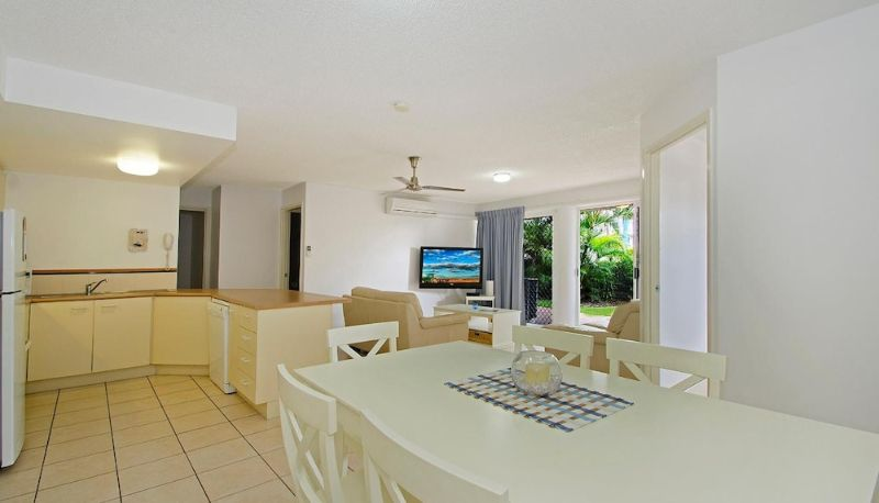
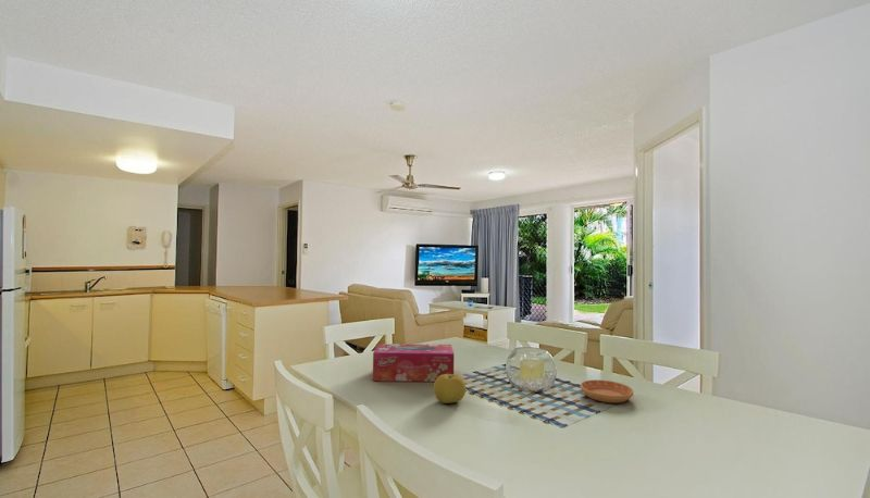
+ tissue box (413, 361)
+ saucer (606, 391)
+ fruit (449, 387)
